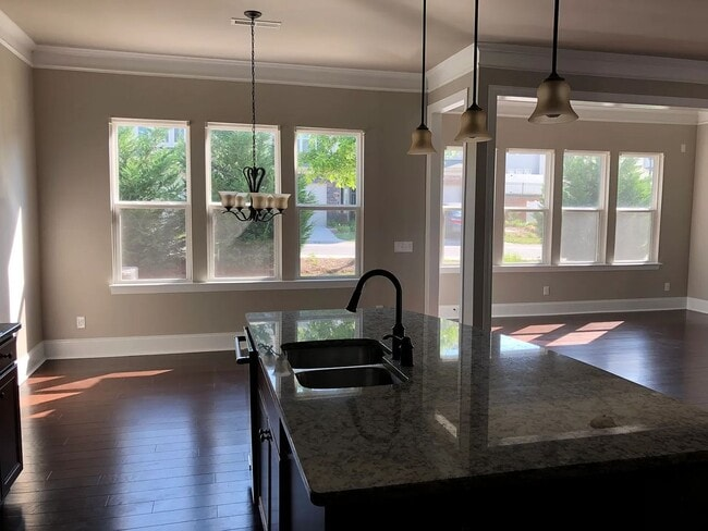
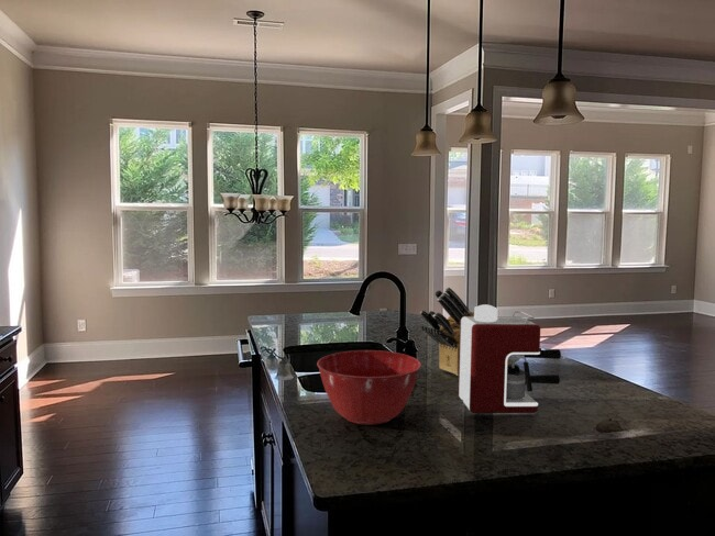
+ knife block (460, 327)
+ coffee maker (513, 355)
+ mixing bowl (367, 389)
